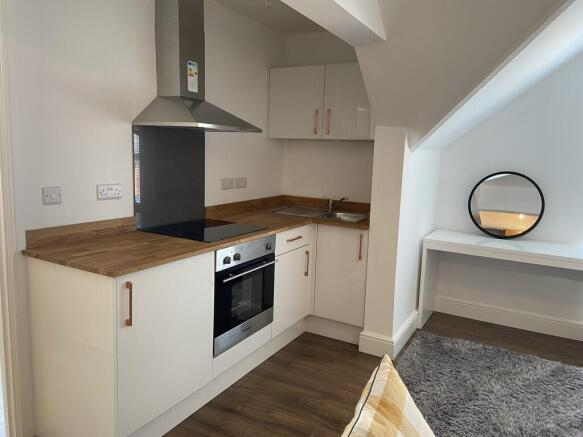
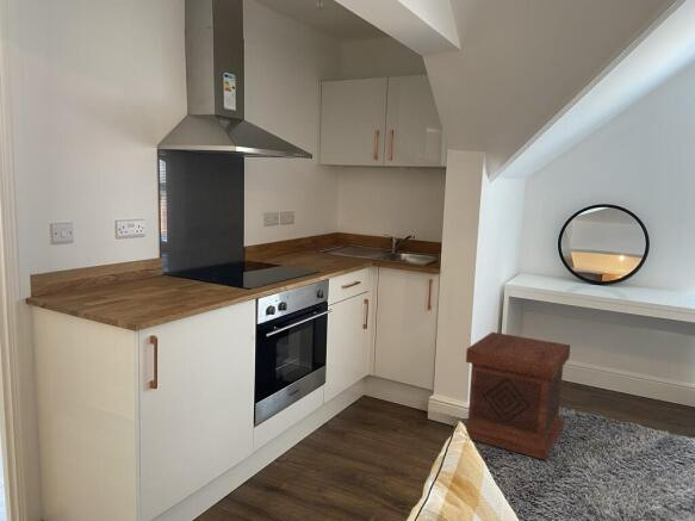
+ side table (516, 390)
